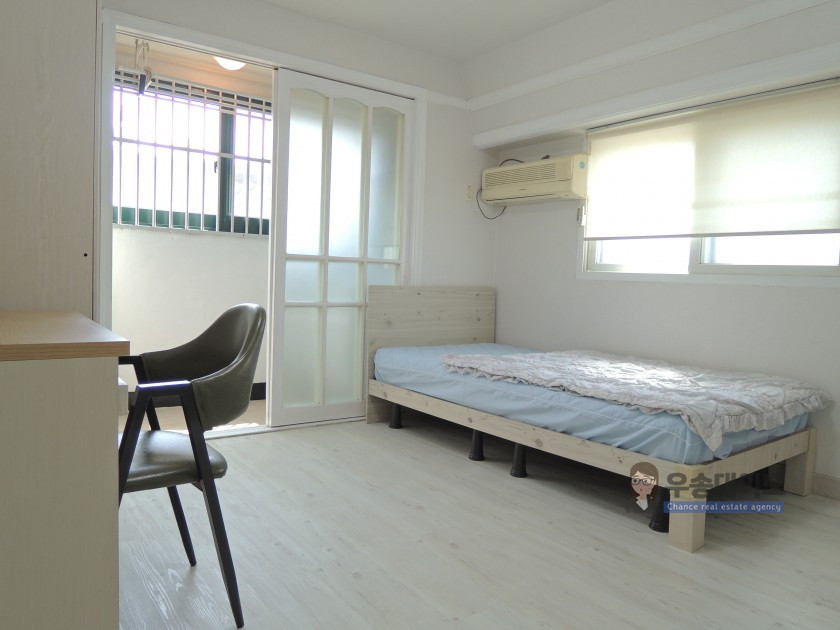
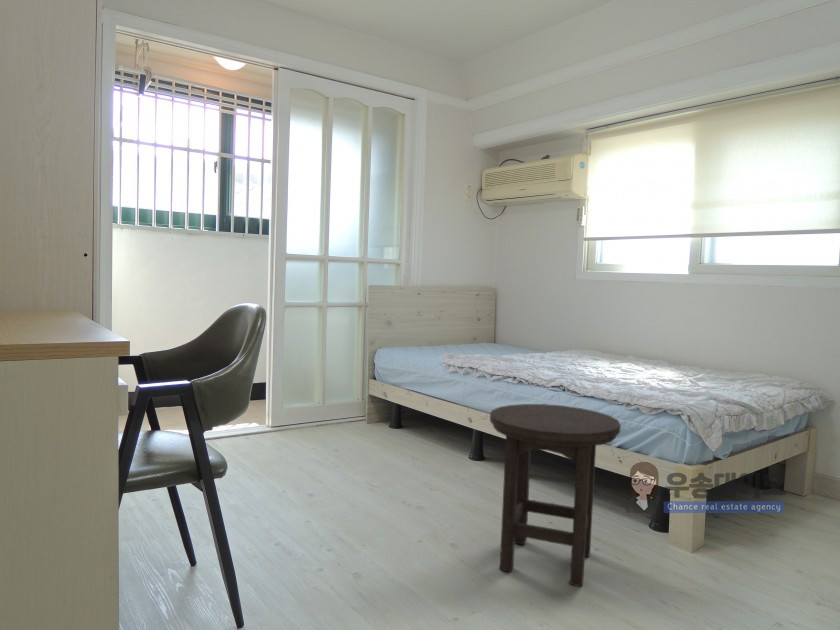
+ stool (545, 502)
